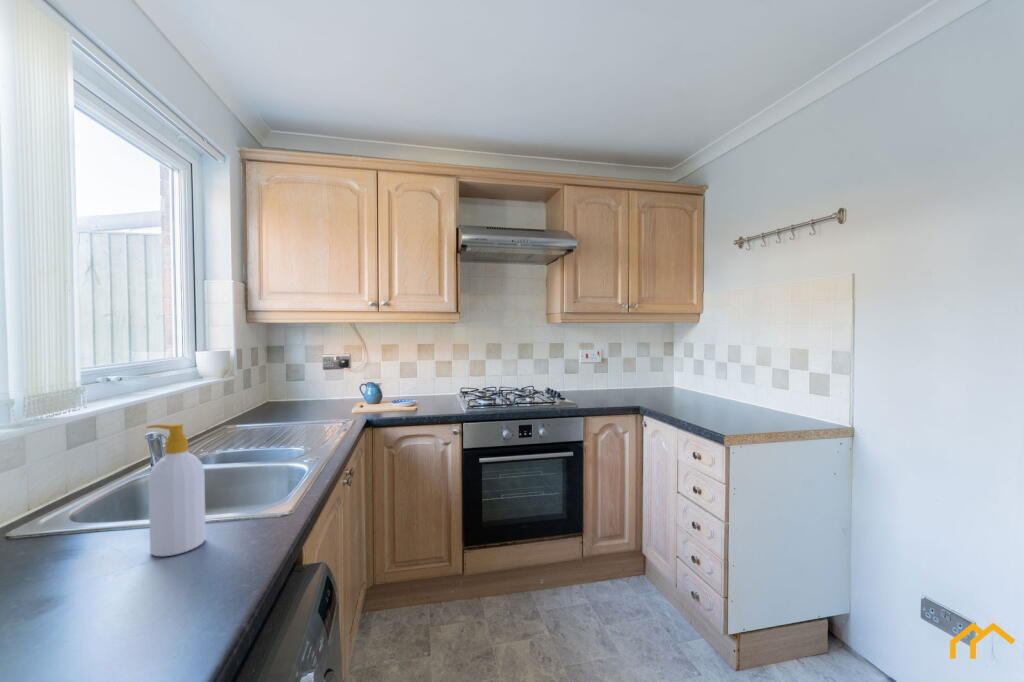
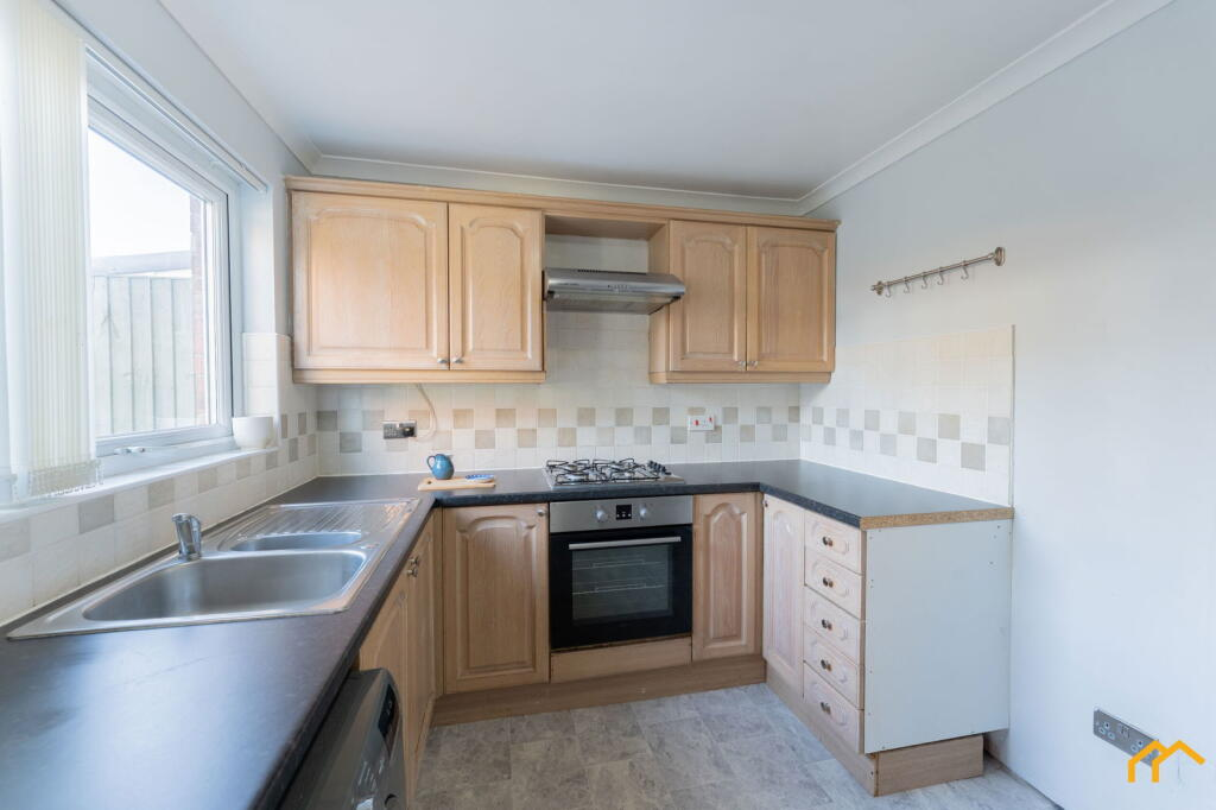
- soap bottle (175, 485)
